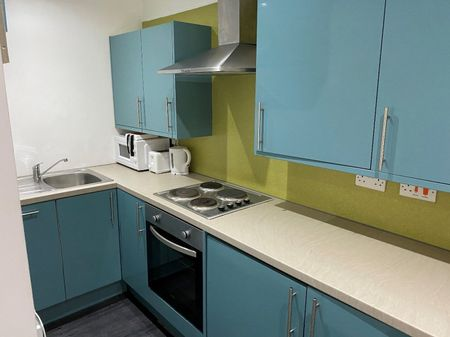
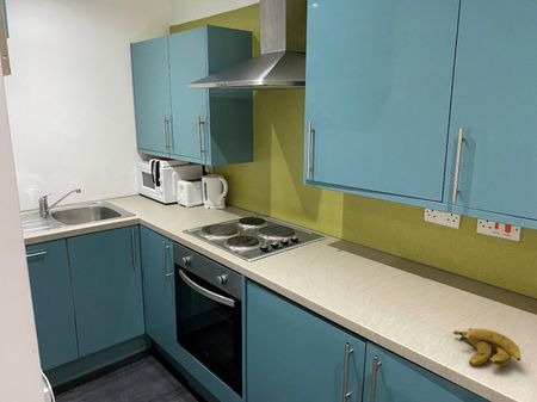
+ banana (482, 345)
